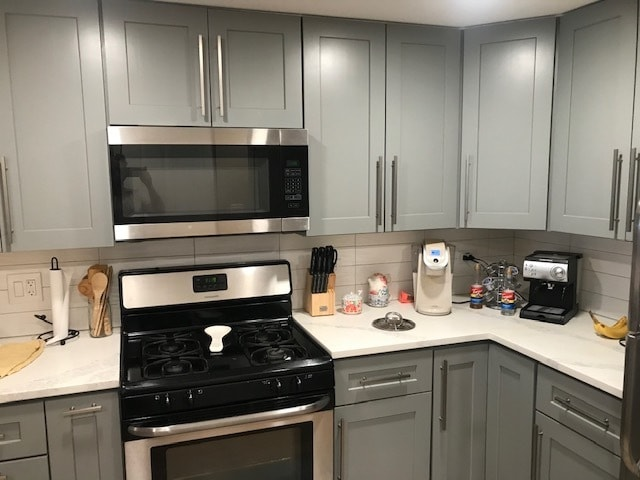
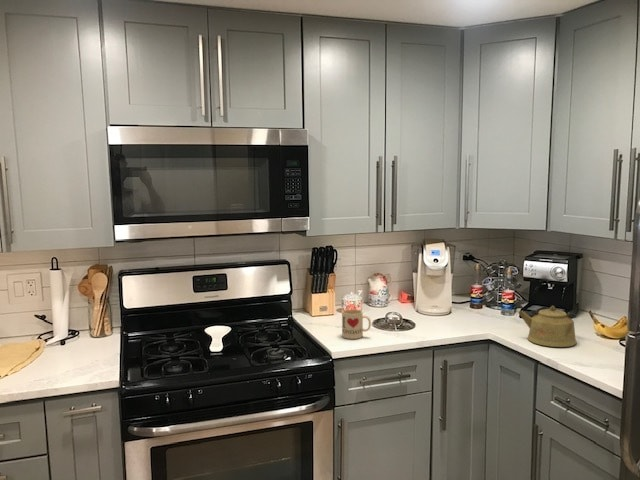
+ kettle (546, 322)
+ mug (356, 324)
